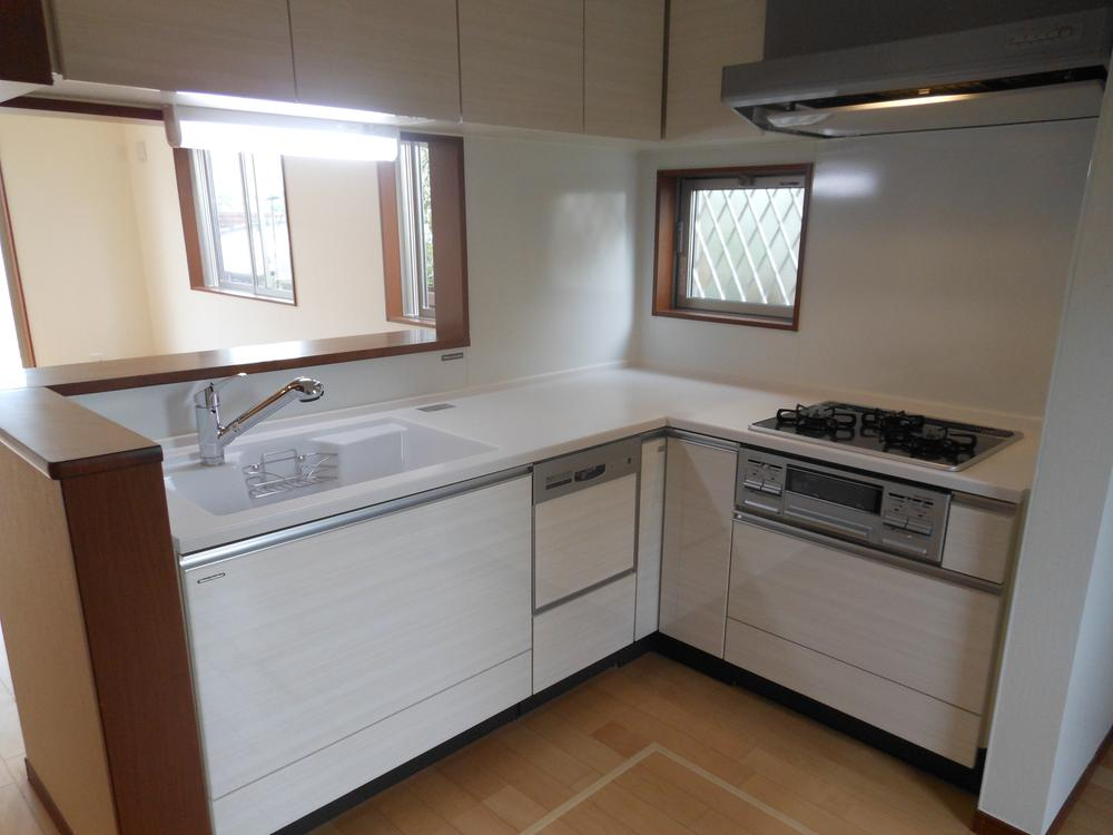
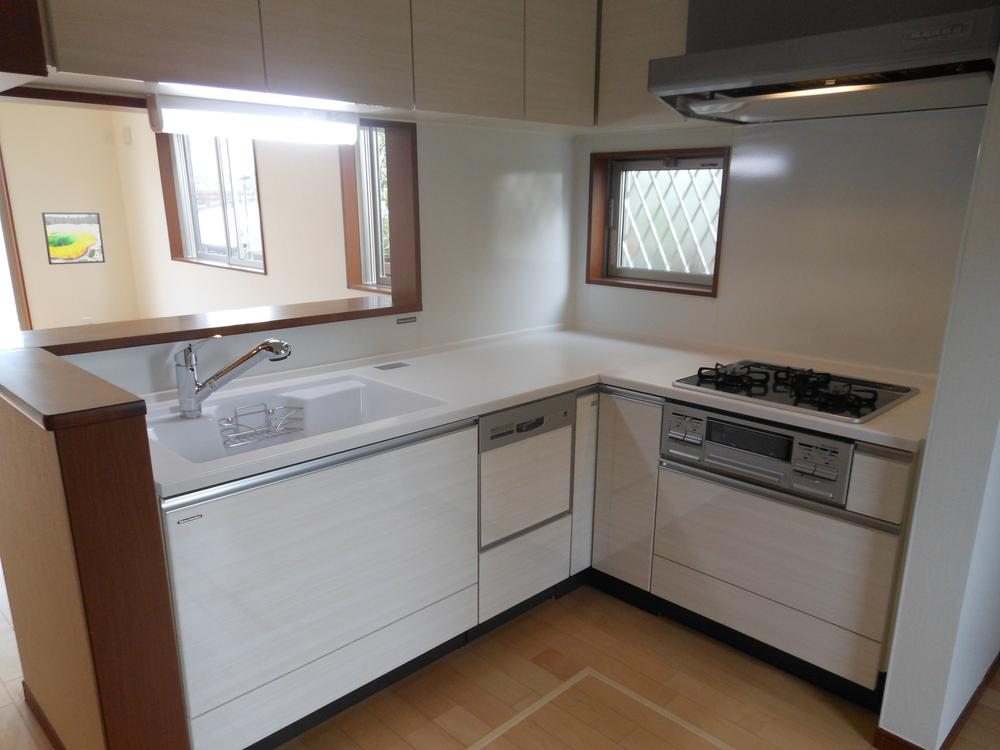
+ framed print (74, 238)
